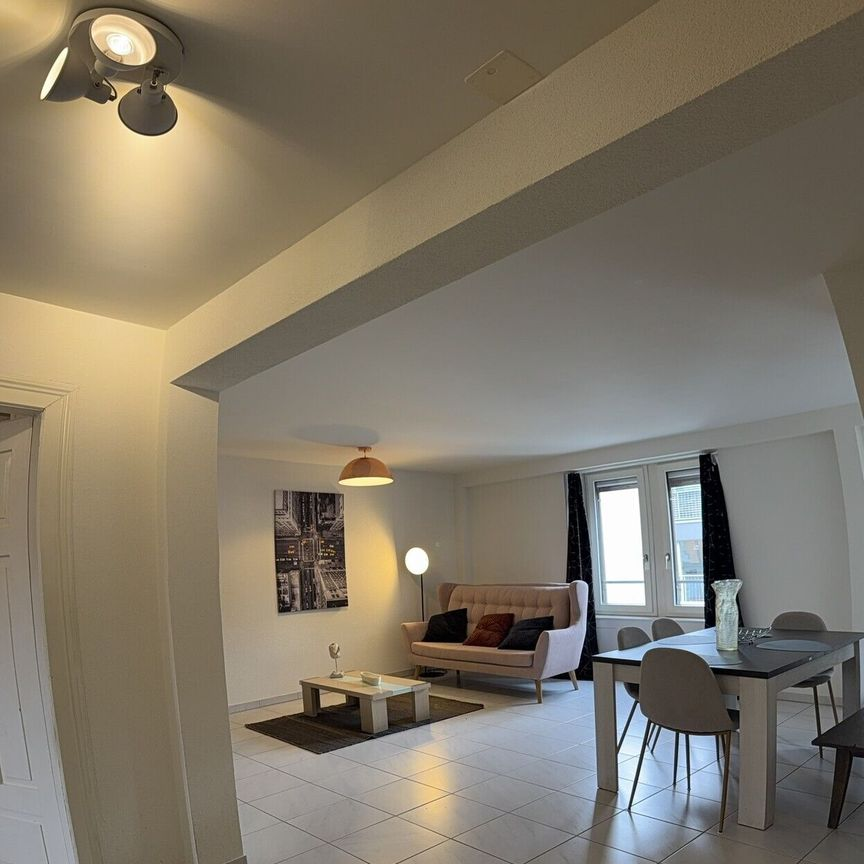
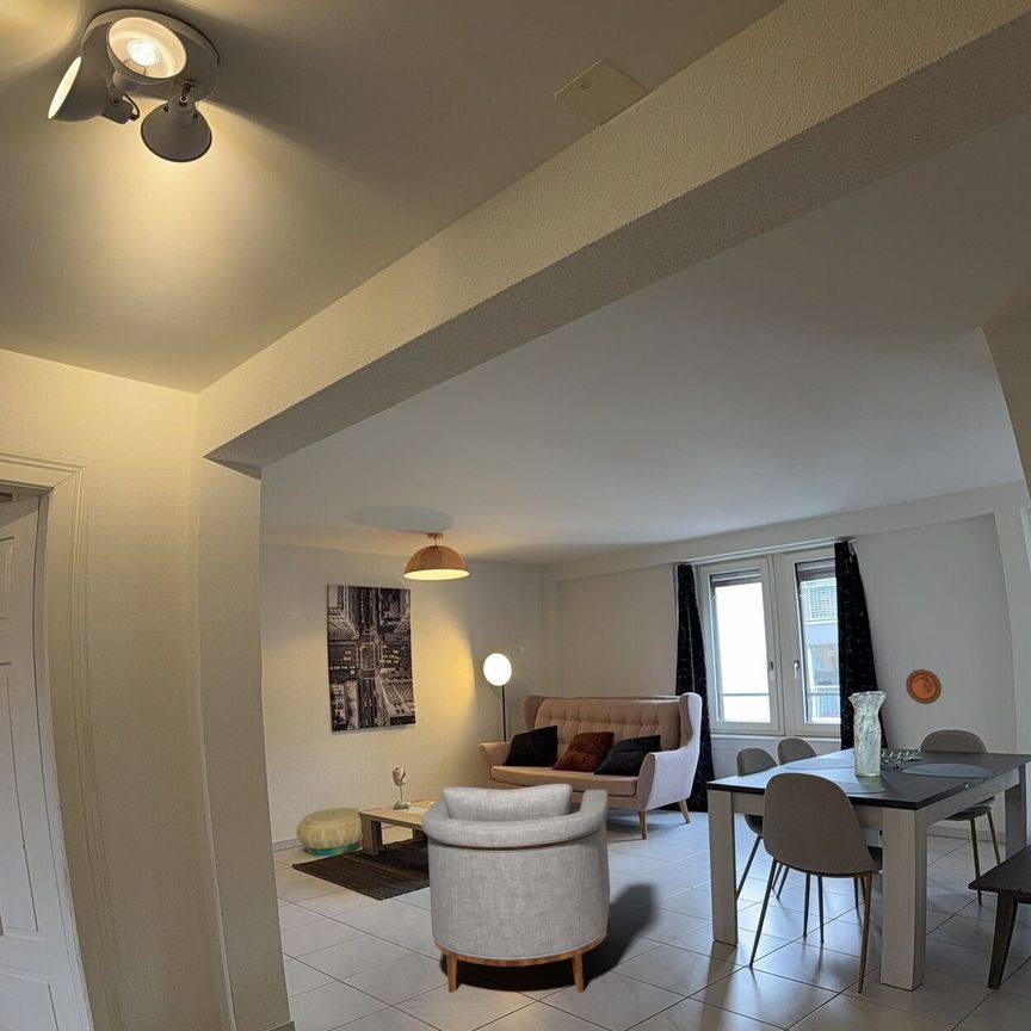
+ basket (332, 829)
+ armchair (518, 869)
+ decorative plate (924, 686)
